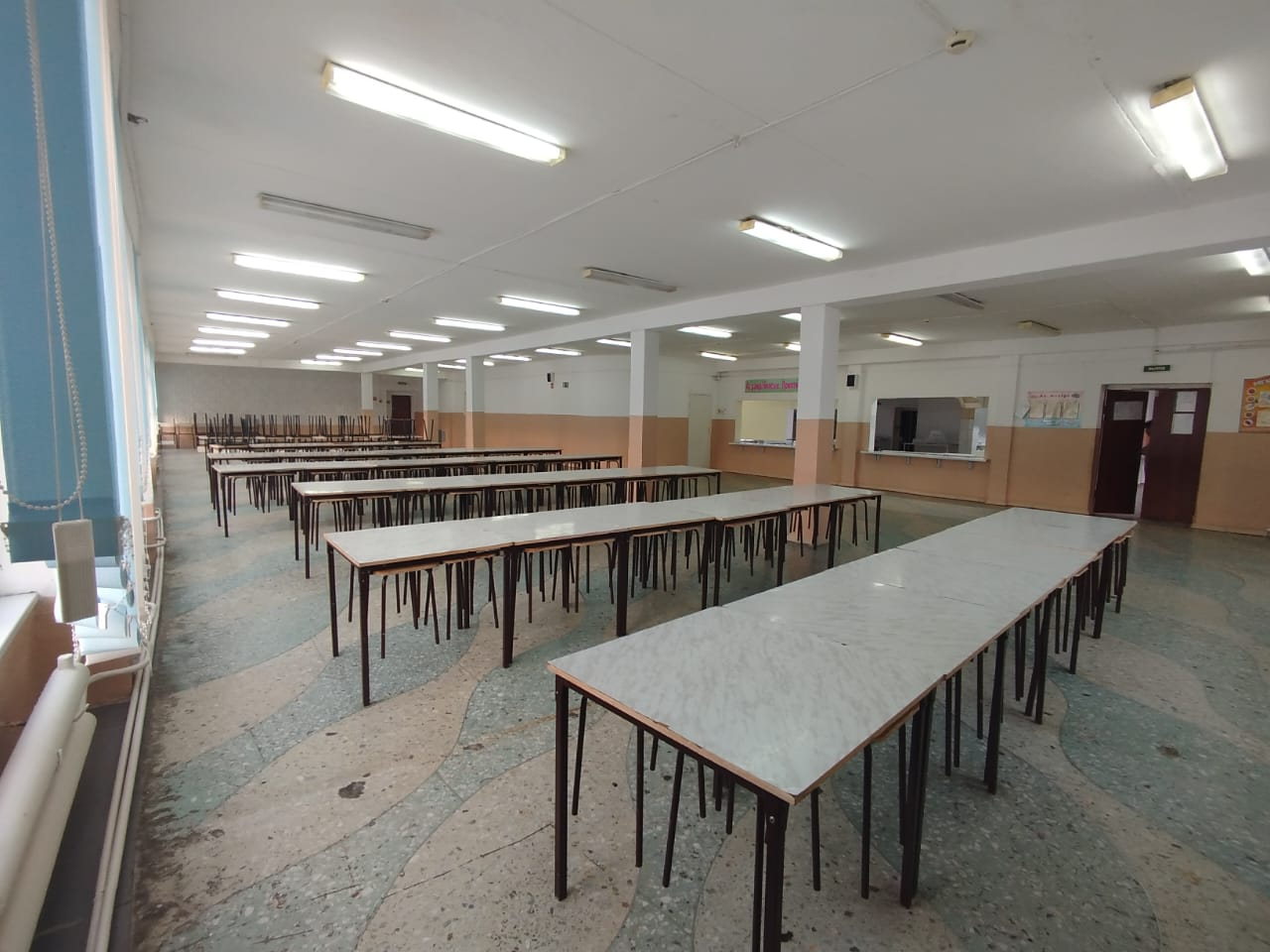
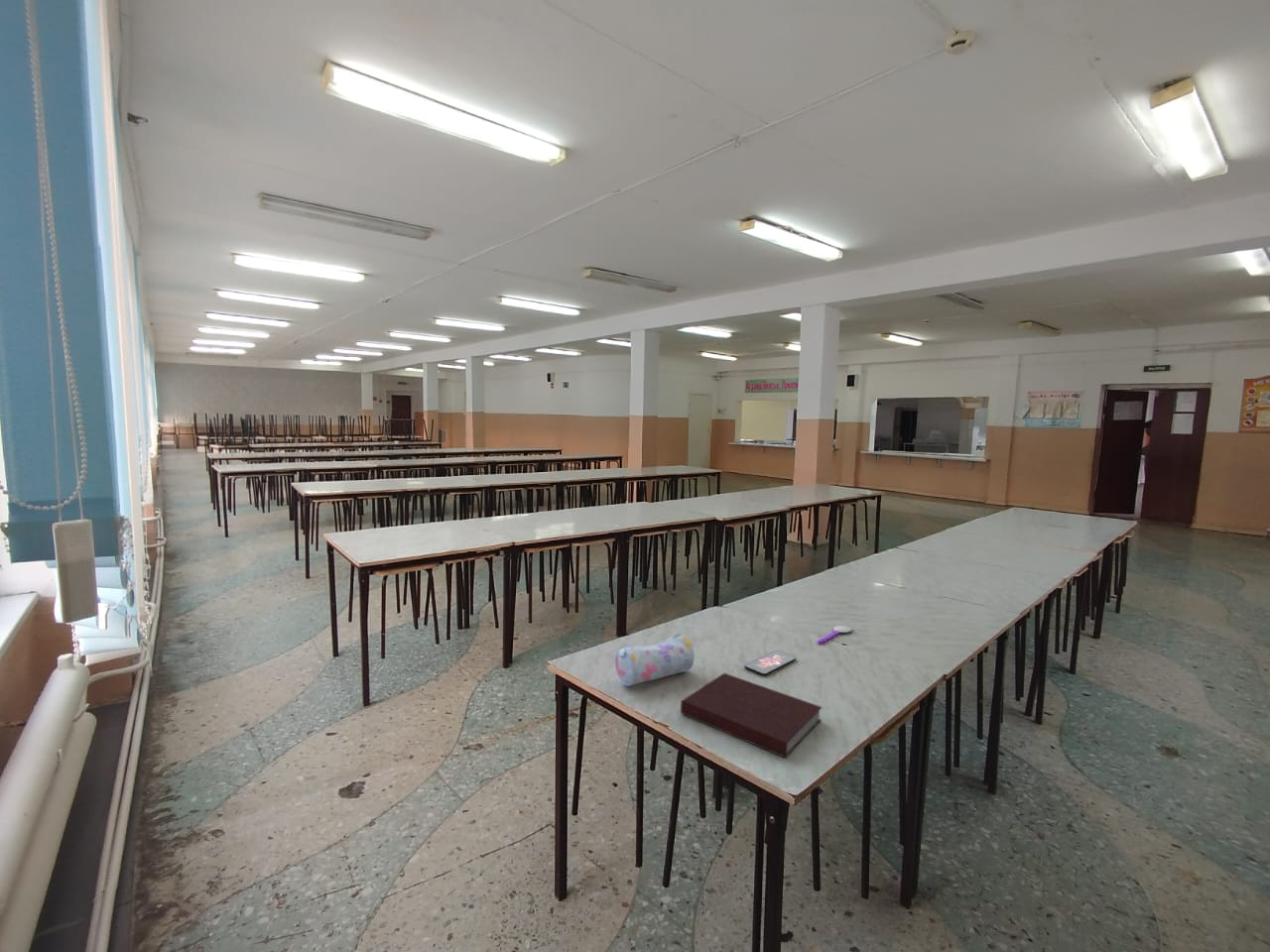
+ smartphone (770, 662)
+ spoon (833, 633)
+ pencil case (656, 658)
+ notebook (750, 710)
